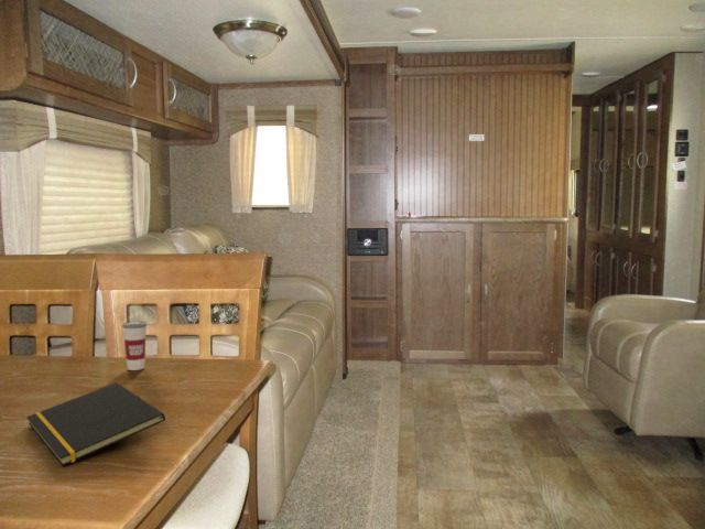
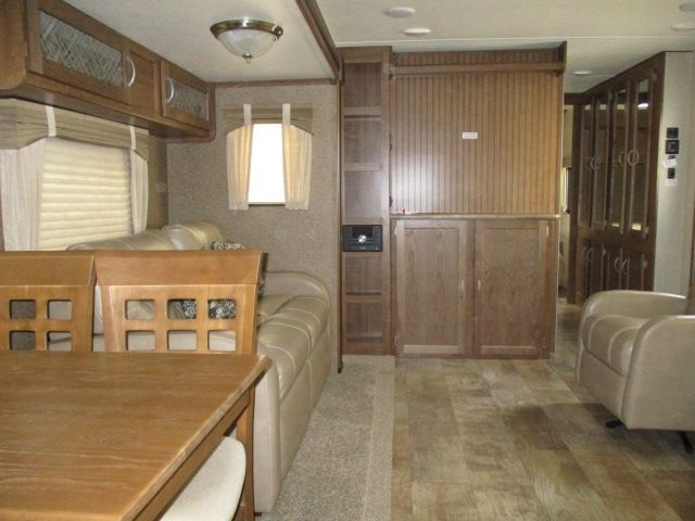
- cup (134, 337)
- notepad (93, 418)
